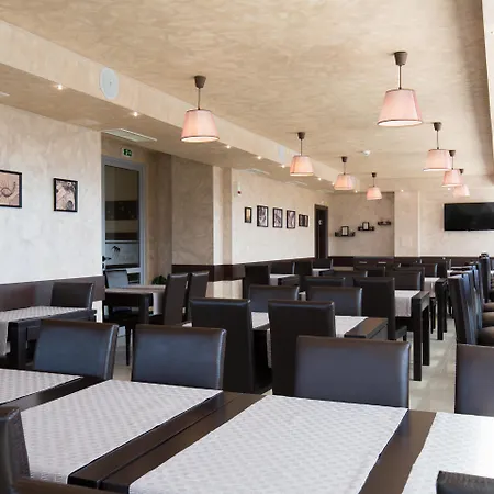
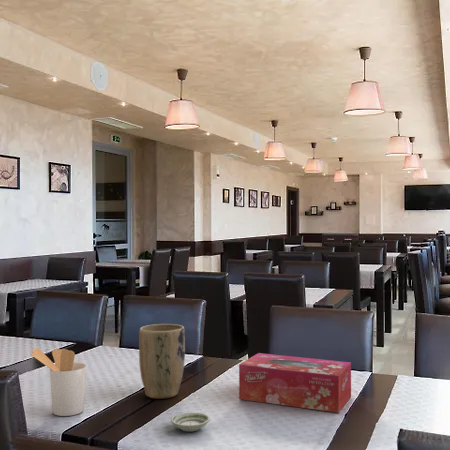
+ plant pot (162, 360)
+ tissue box (295, 380)
+ utensil holder (58, 378)
+ saucer (190, 423)
